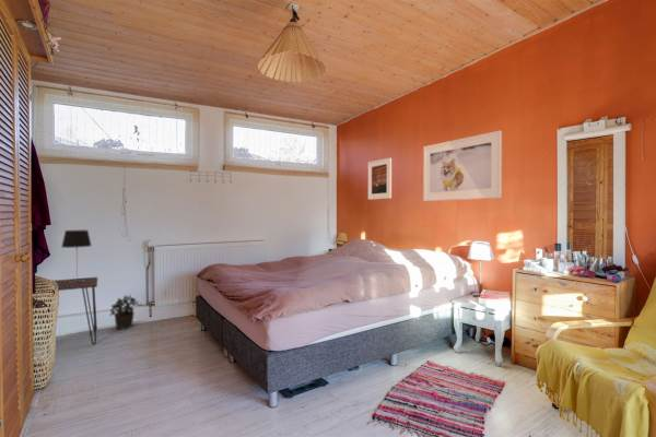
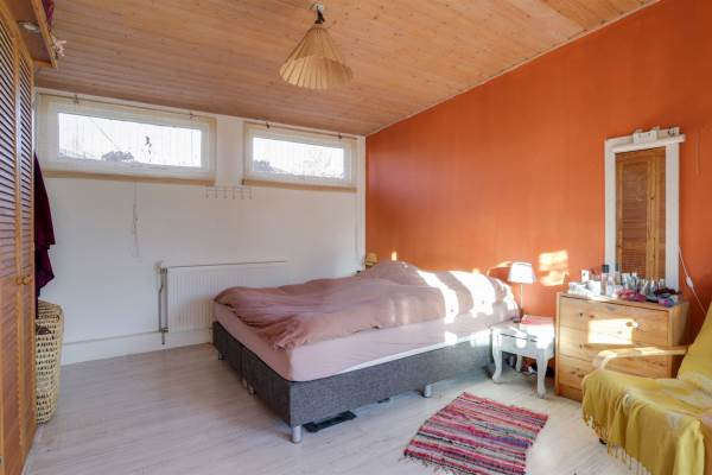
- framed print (458, 169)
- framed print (378, 179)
- table lamp (77, 256)
- desk (85, 309)
- potted plant (126, 310)
